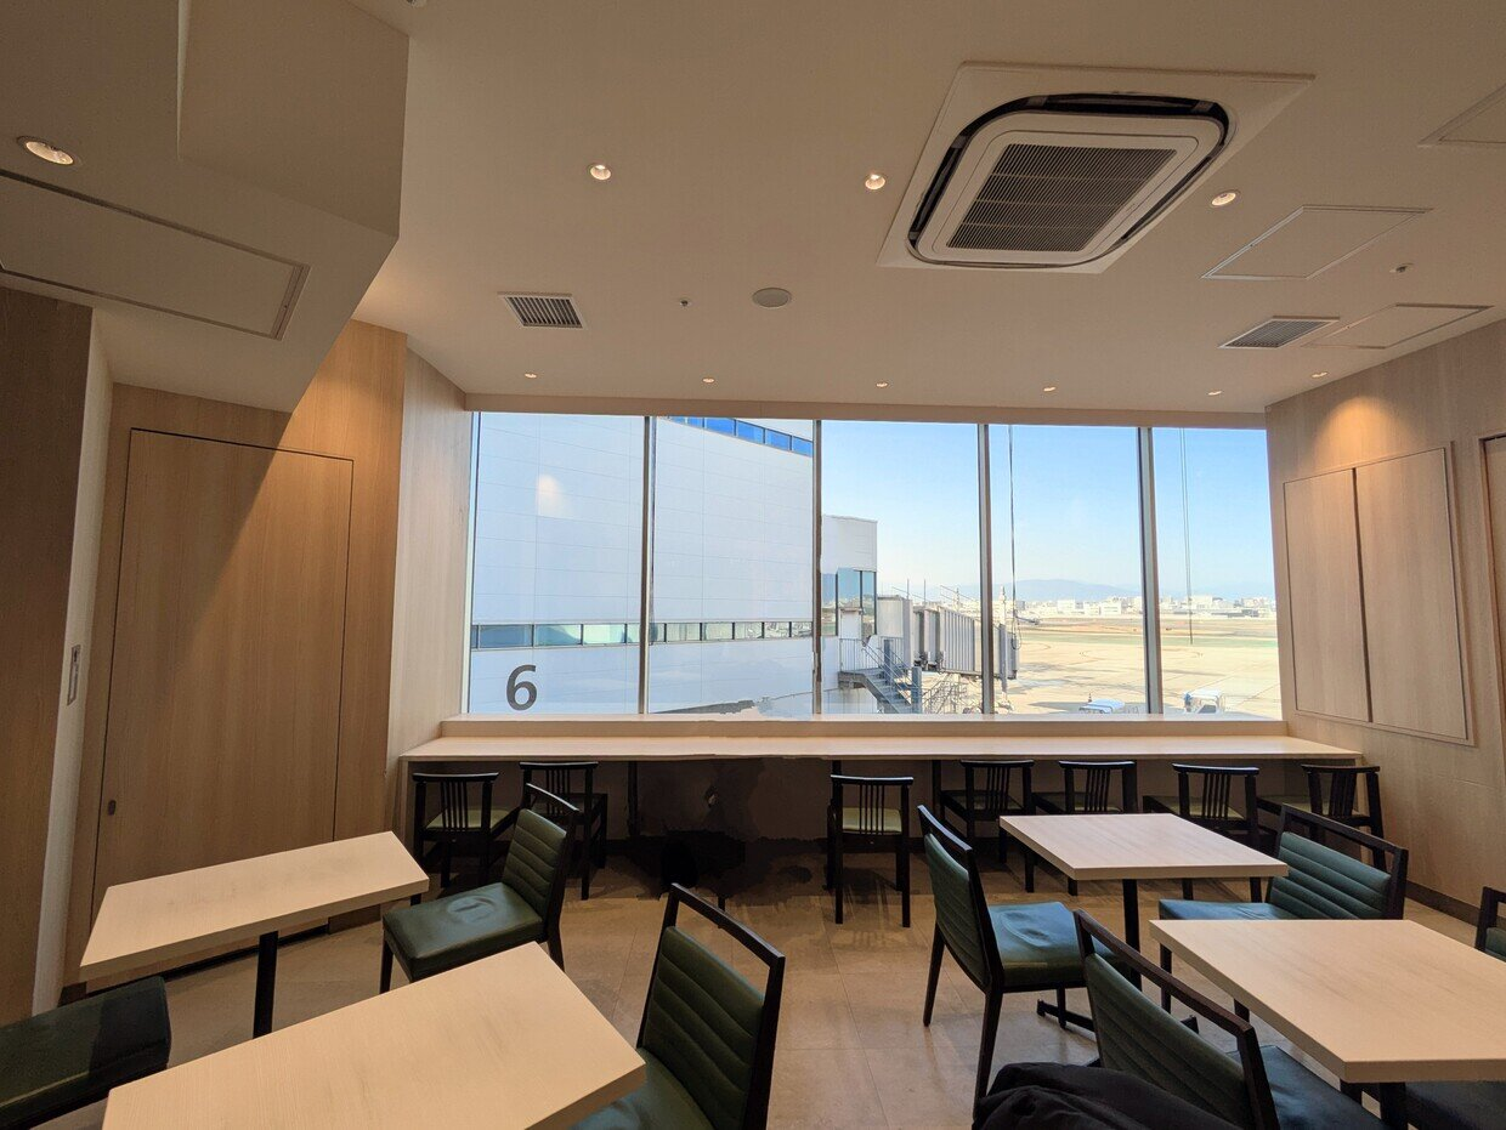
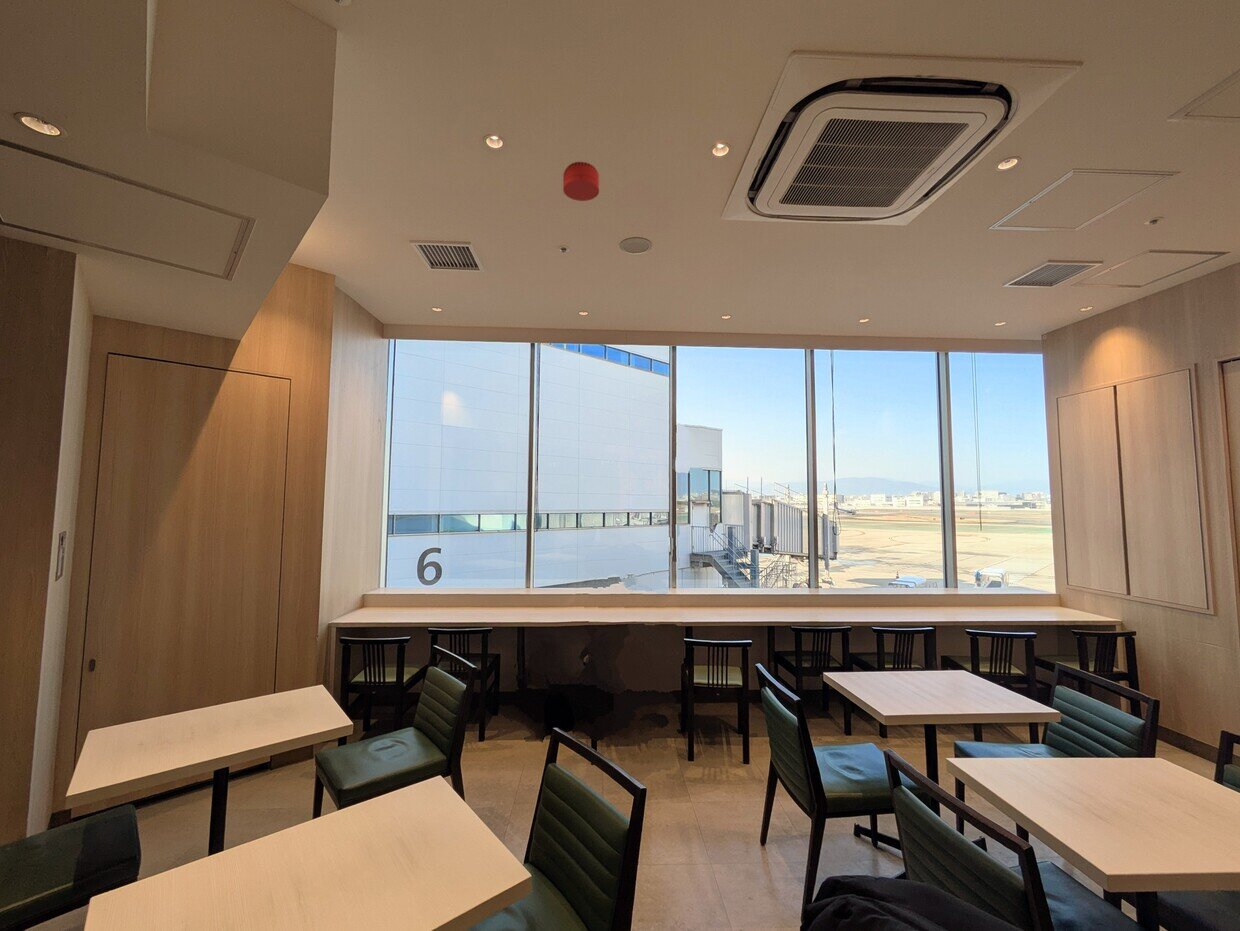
+ smoke detector (581, 180)
